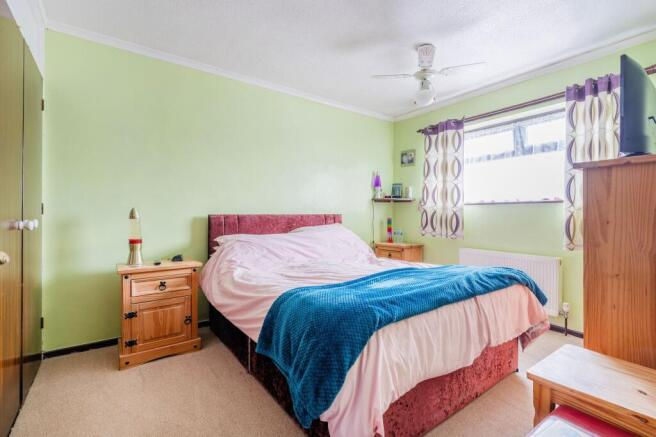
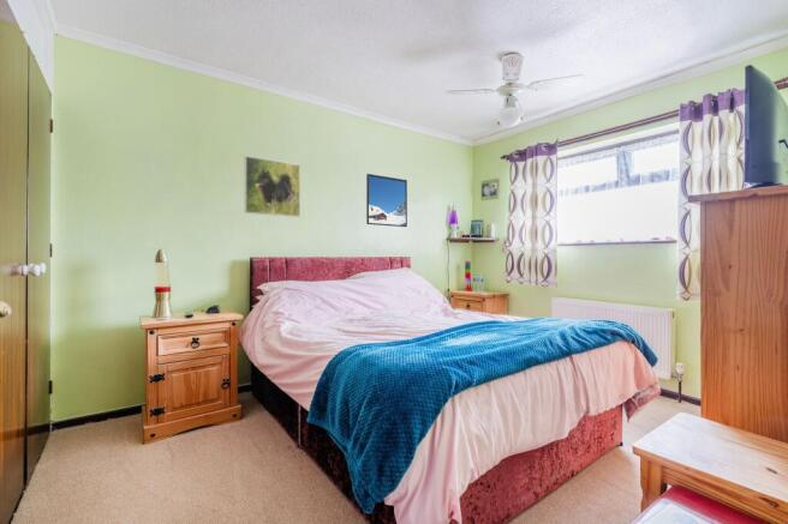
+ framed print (387, 200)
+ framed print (273, 187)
